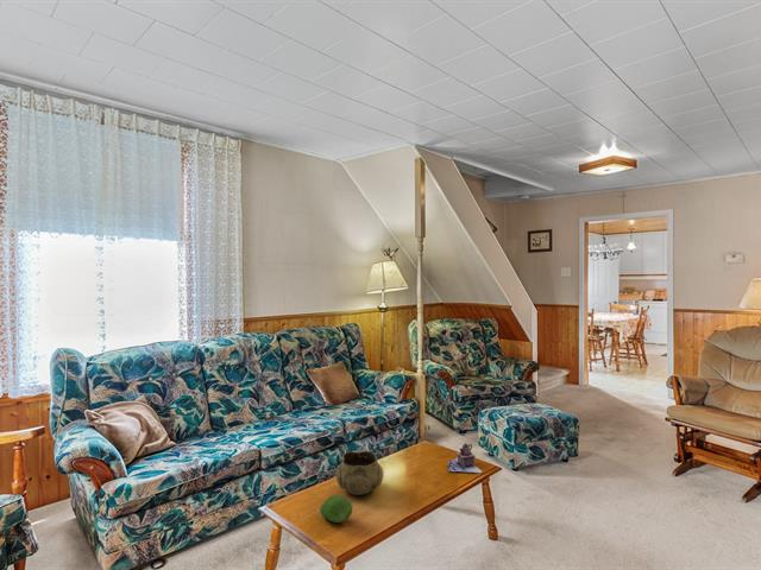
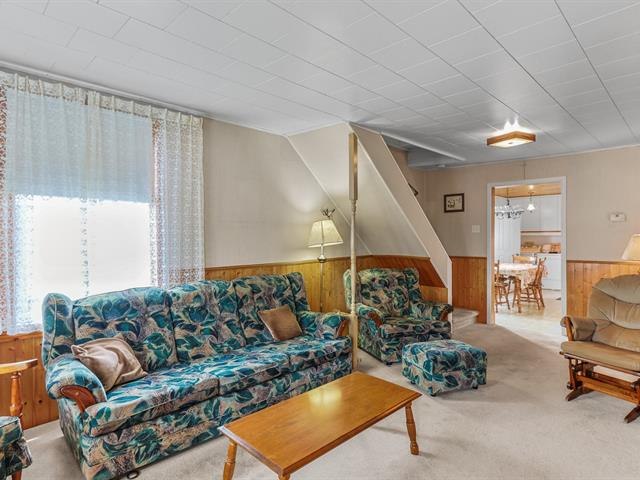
- decorative bowl (359, 474)
- fruit (335, 507)
- teapot (464, 454)
